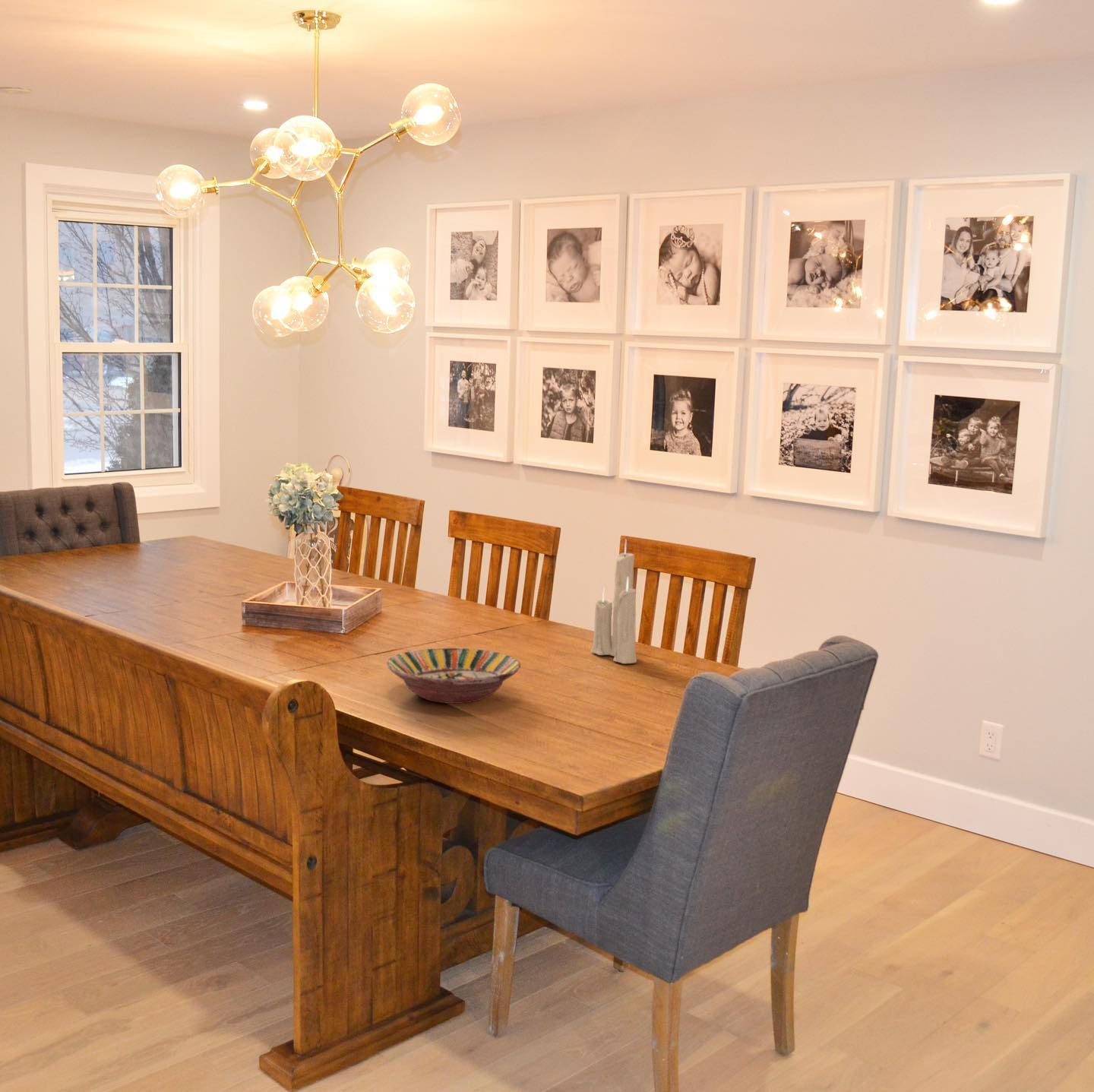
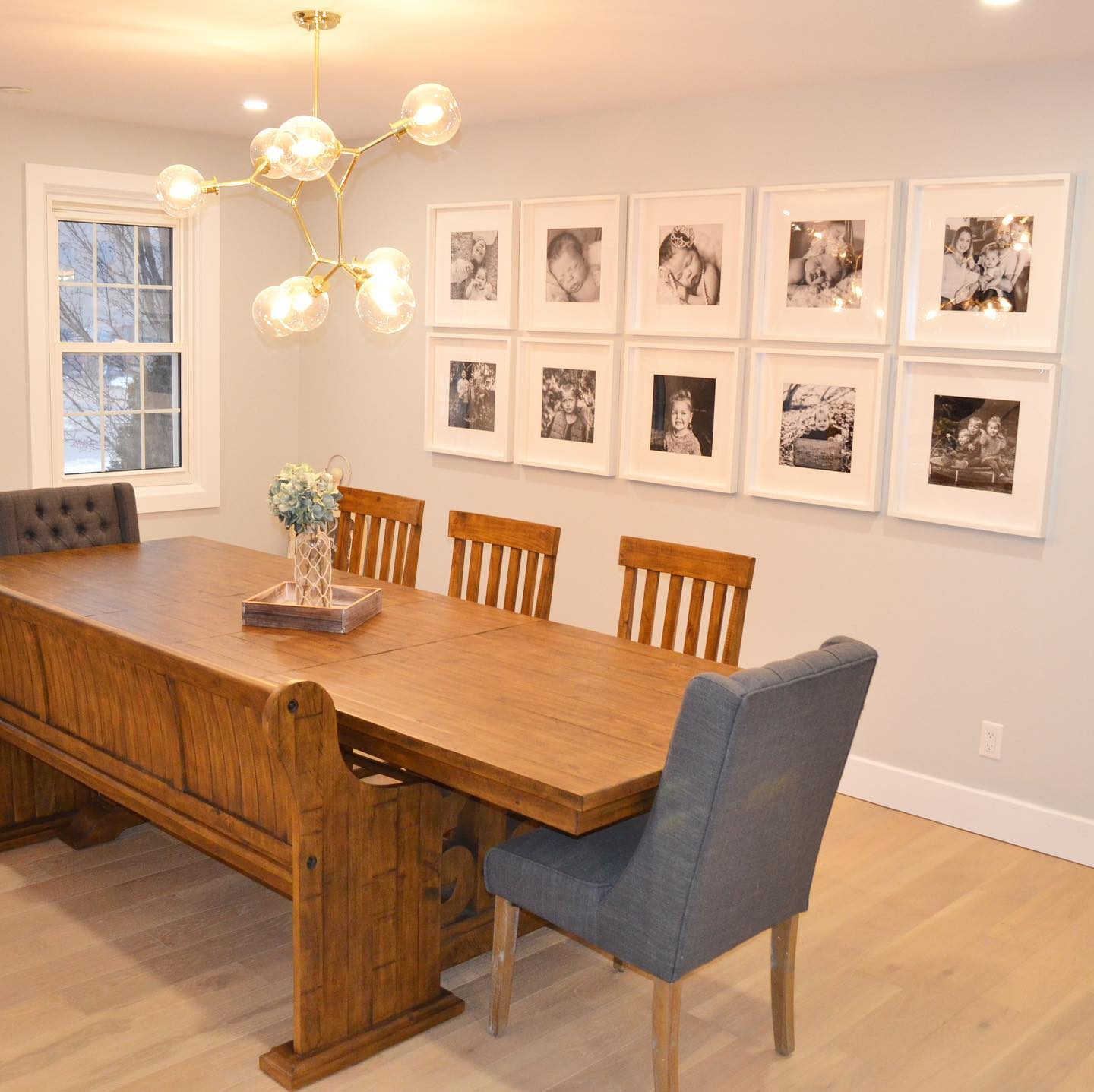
- candle (619, 595)
- serving bowl (454, 679)
